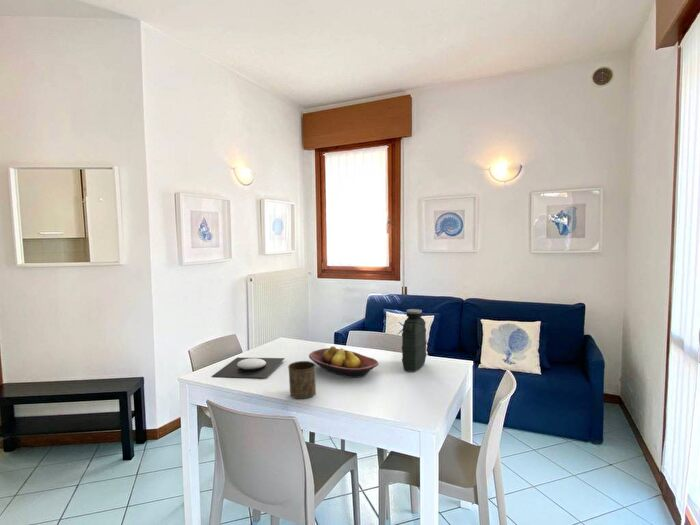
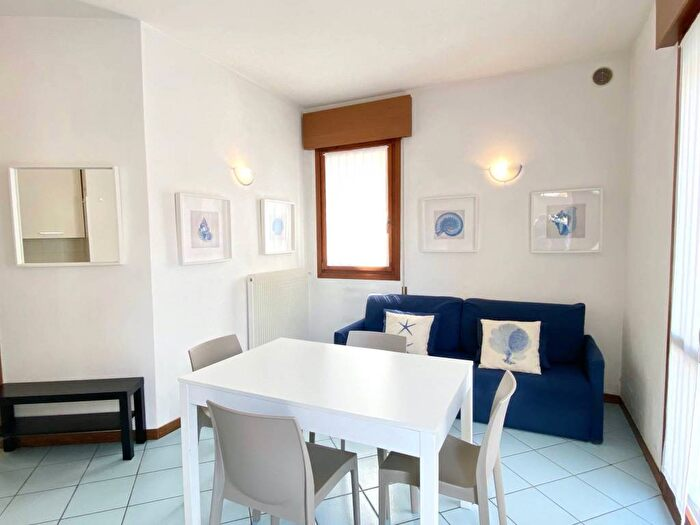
- cup (302, 379)
- water jug (414, 338)
- fruit bowl (342, 359)
- plate (250, 363)
